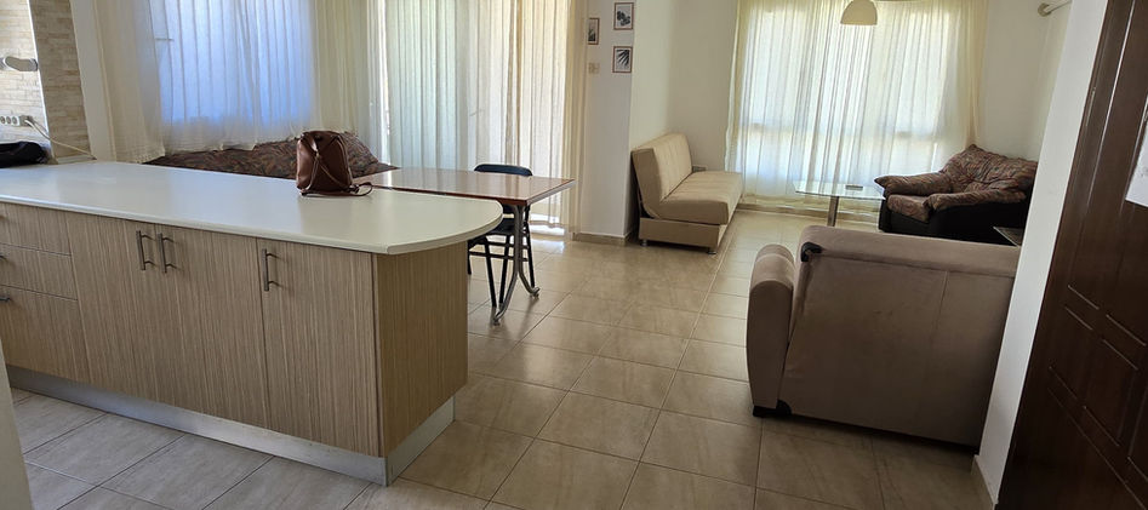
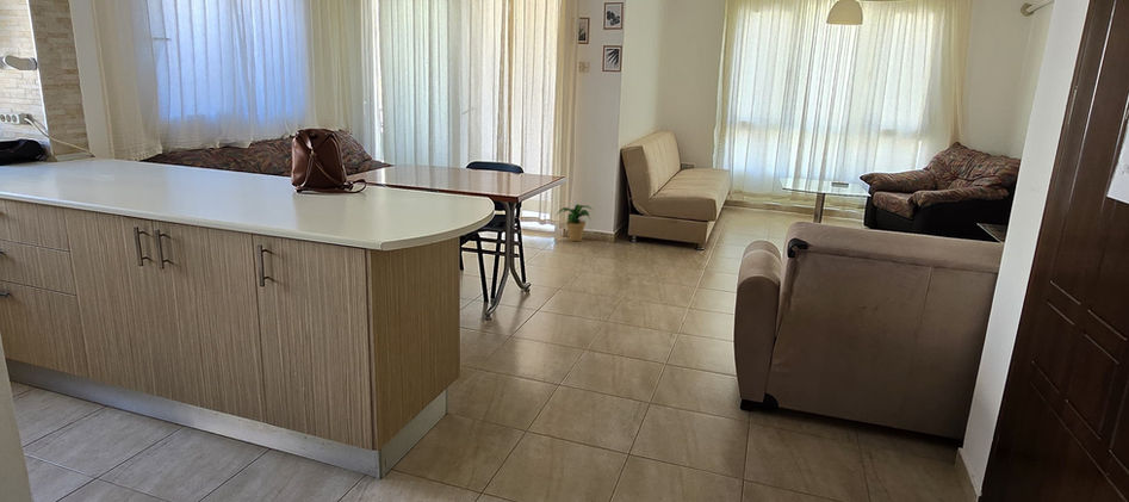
+ potted plant (576, 222)
